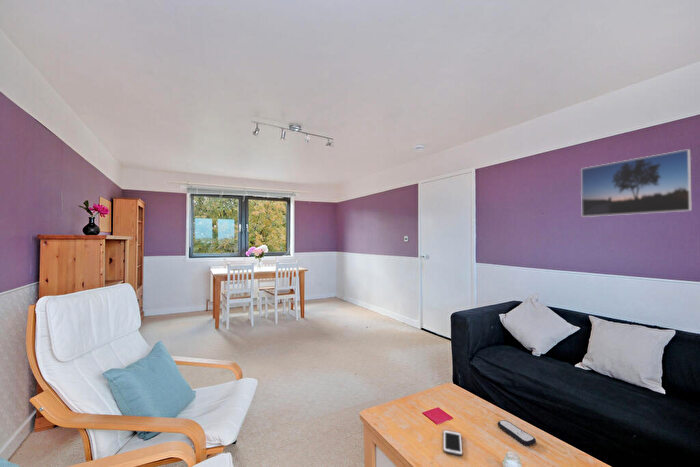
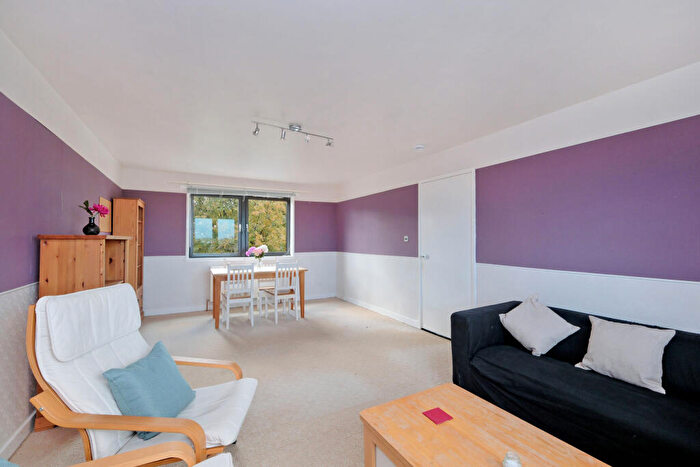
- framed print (629, 187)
- cell phone (452, 442)
- remote control (515, 431)
